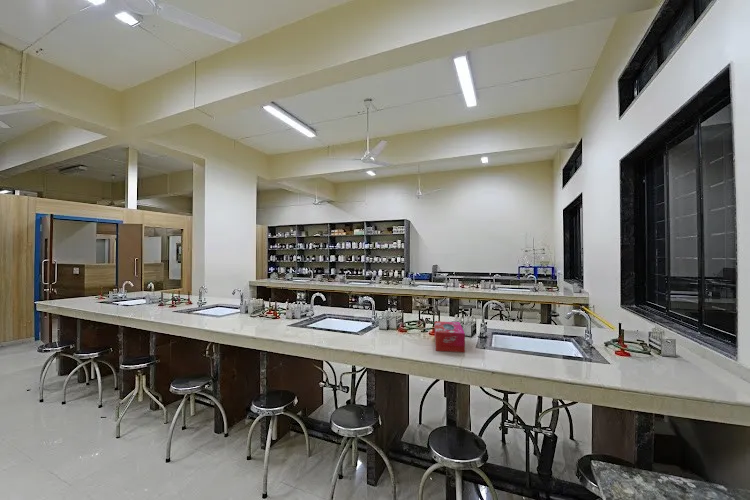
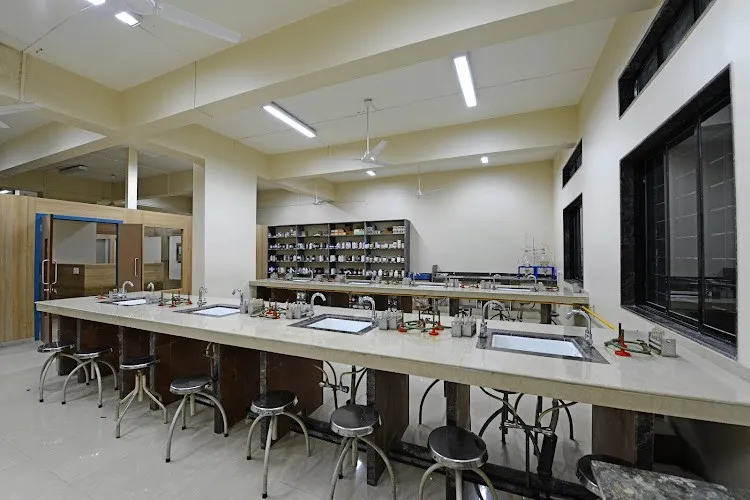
- tissue box (448, 335)
